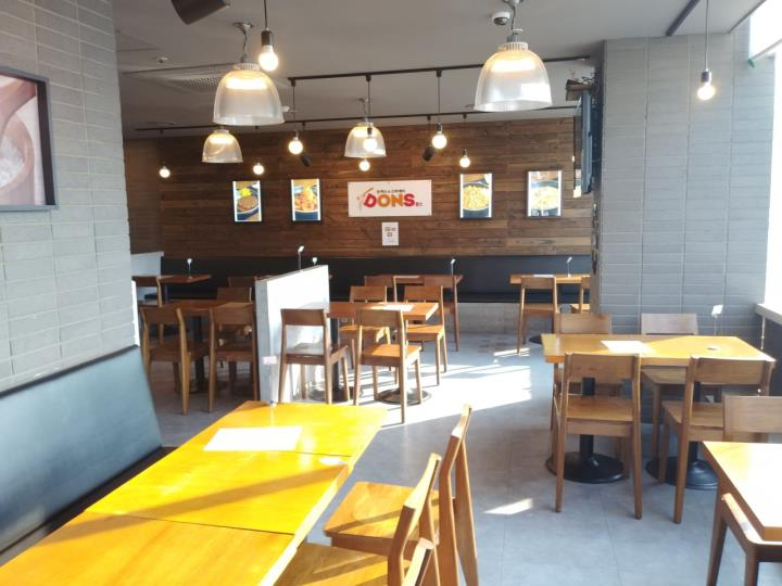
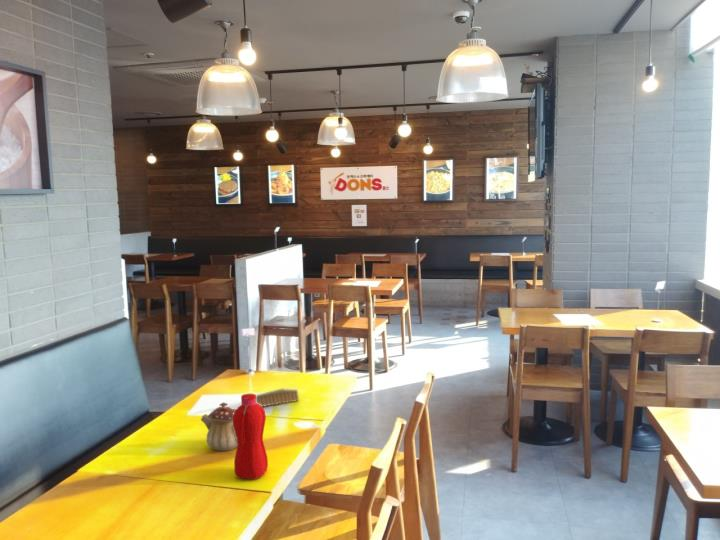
+ water bottle (248, 435)
+ napkin holder (275, 393)
+ teapot (226, 424)
